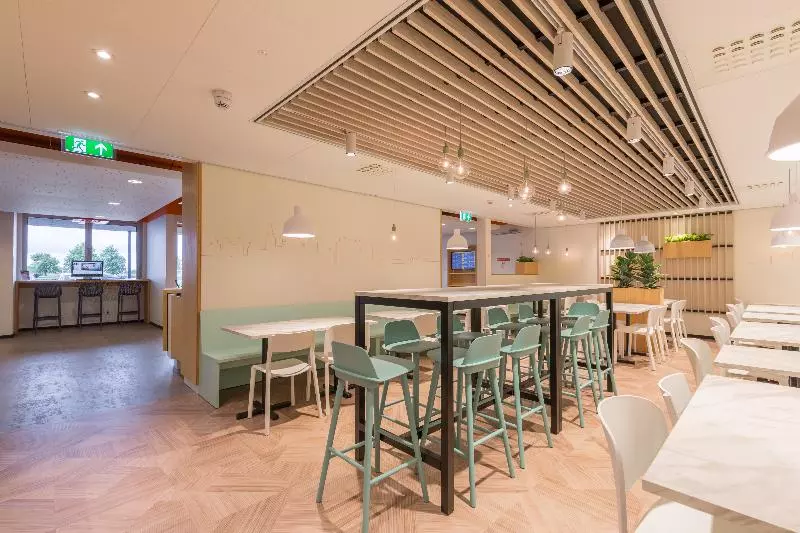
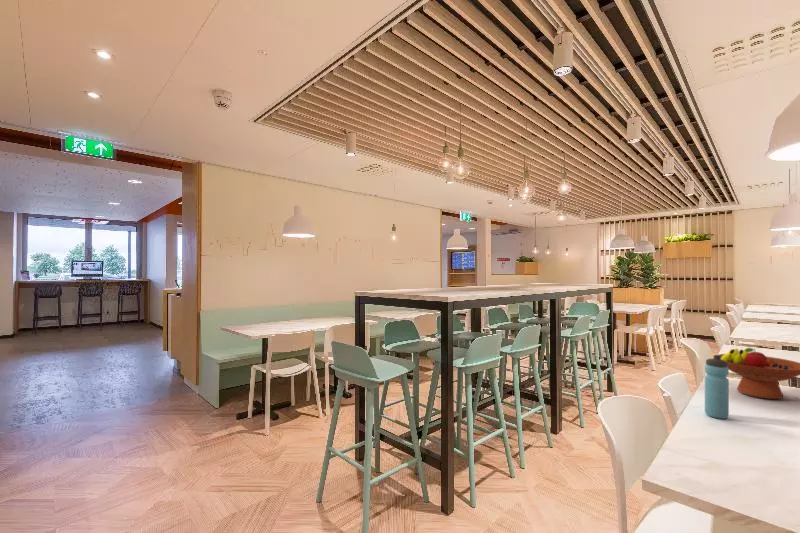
+ water bottle (716, 385)
+ fruit bowl (759, 371)
